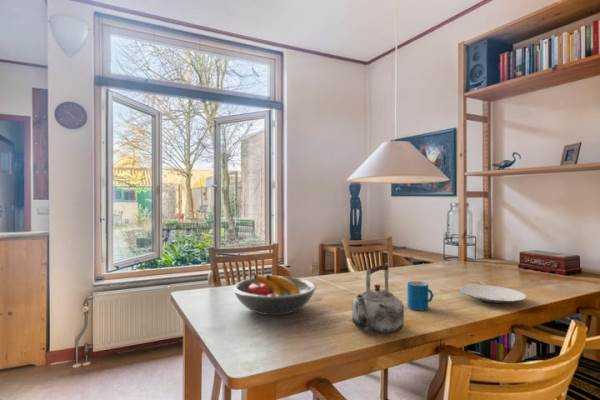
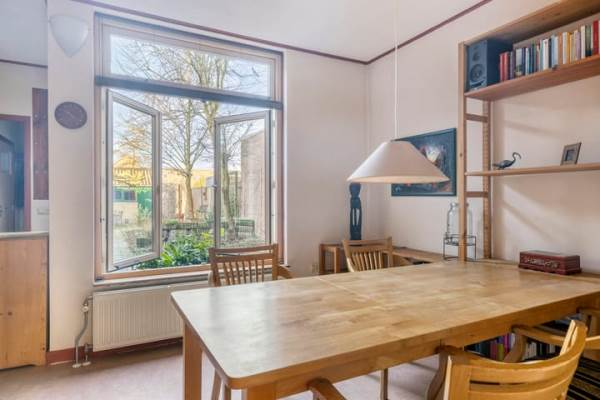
- plate (491, 296)
- kettle (374, 297)
- mug (421, 296)
- fruit bowl (274, 294)
